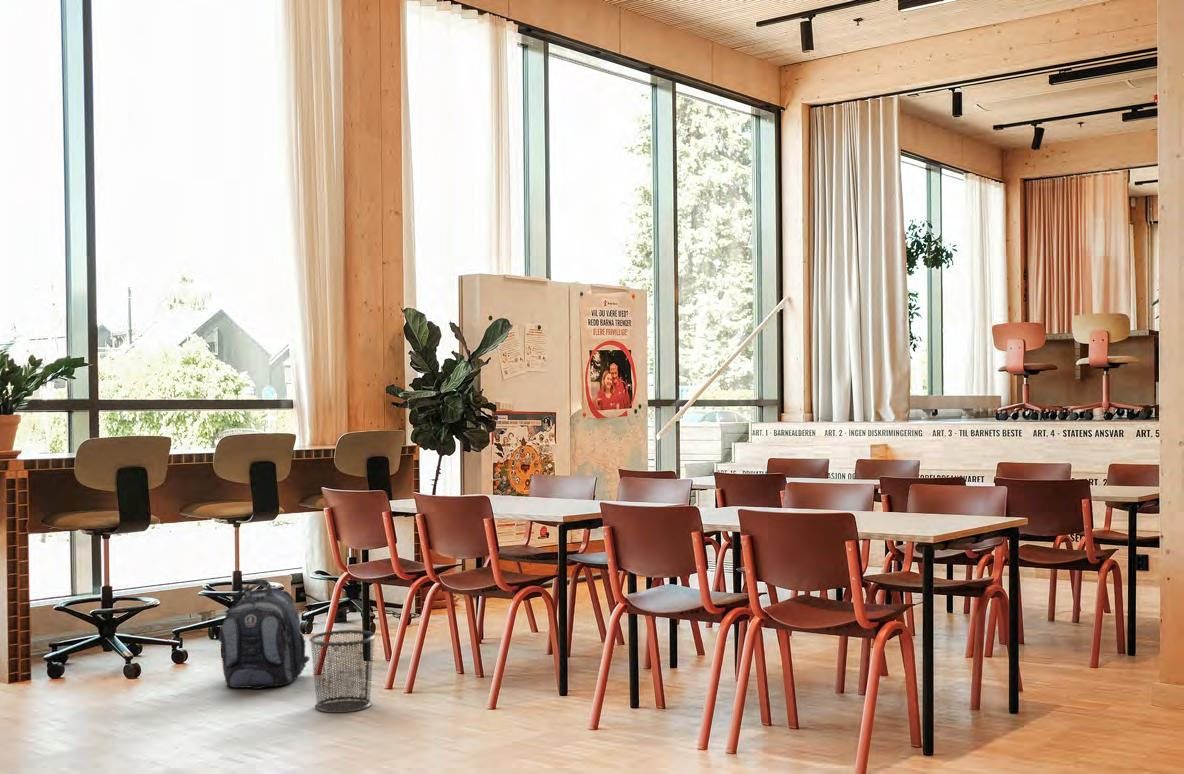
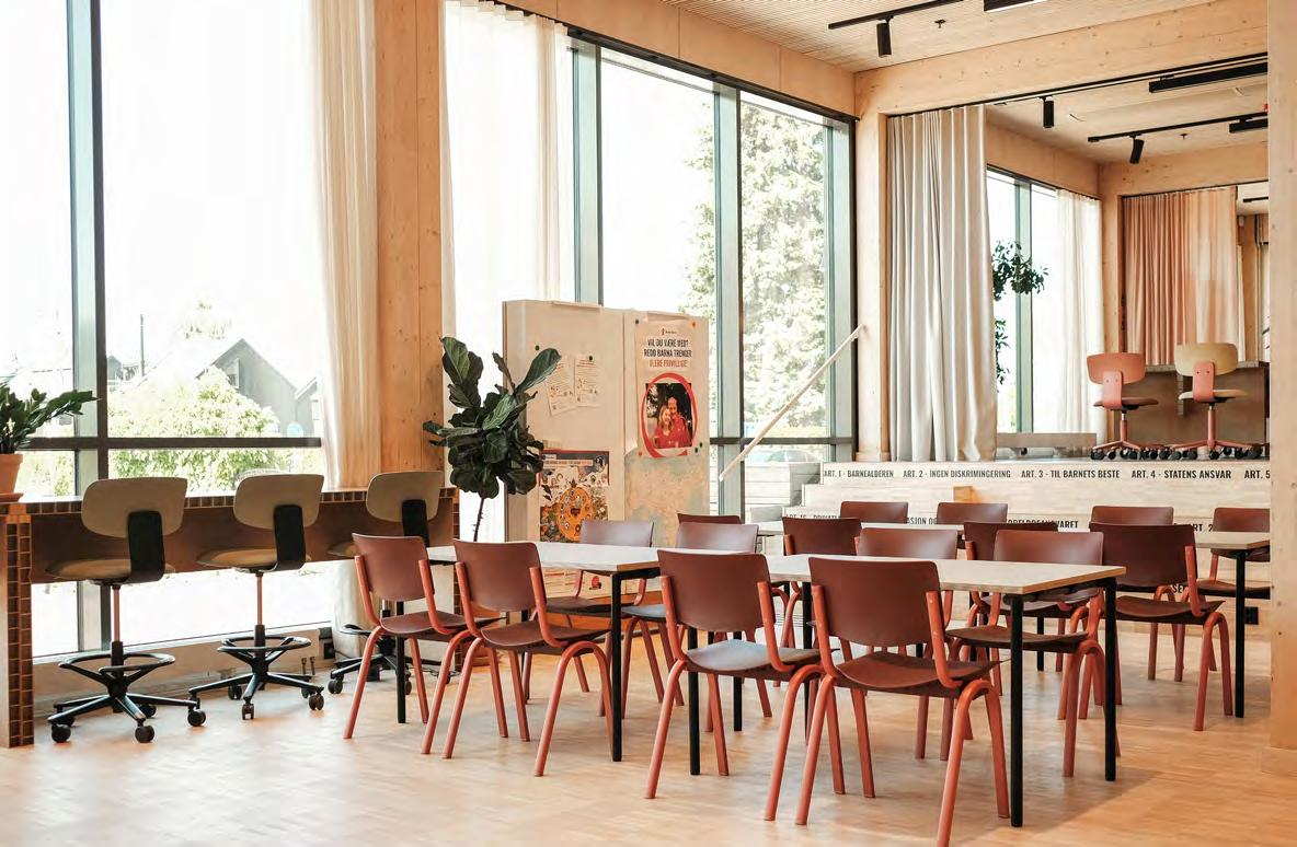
- waste bin (343, 671)
- backpack (262, 630)
